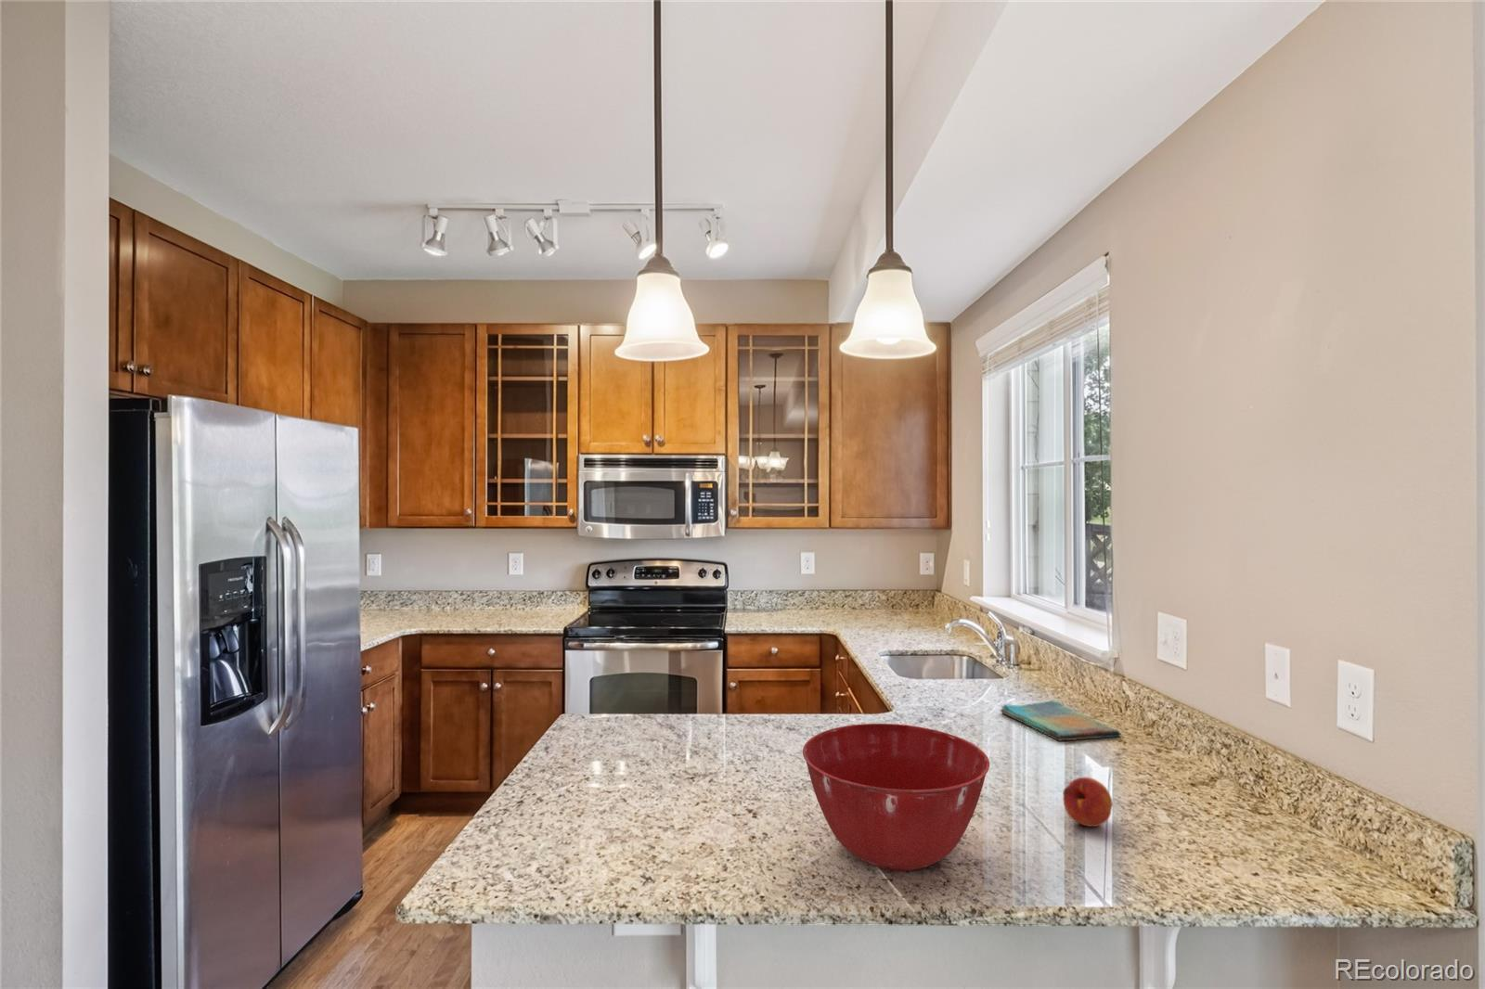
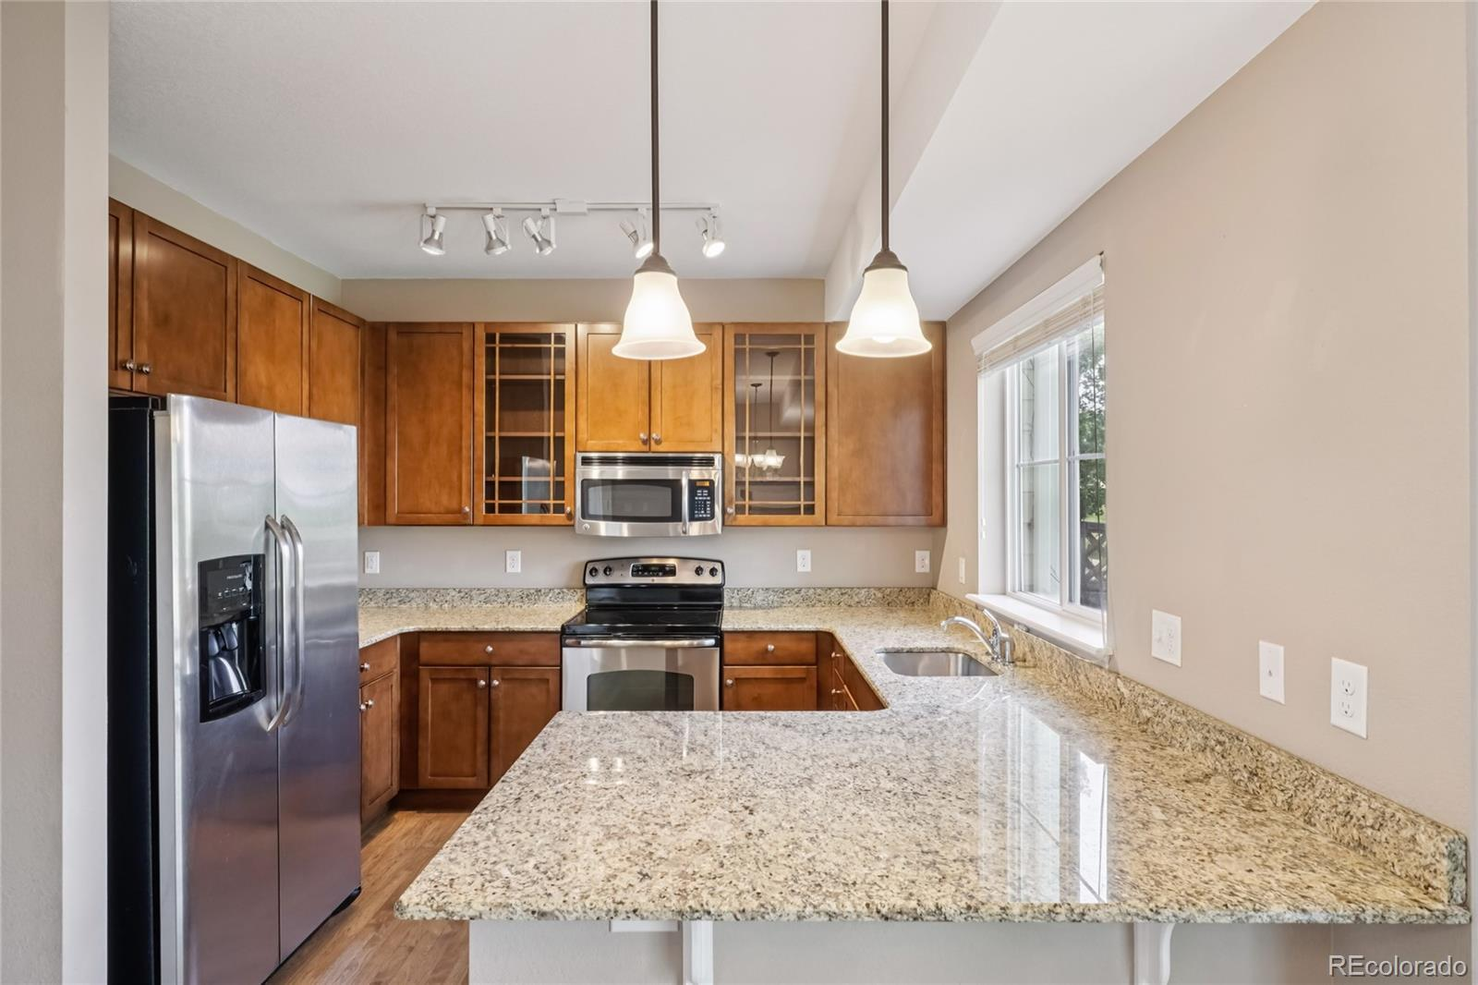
- fruit (1086, 800)
- mixing bowl (894, 800)
- dish towel (1057, 719)
